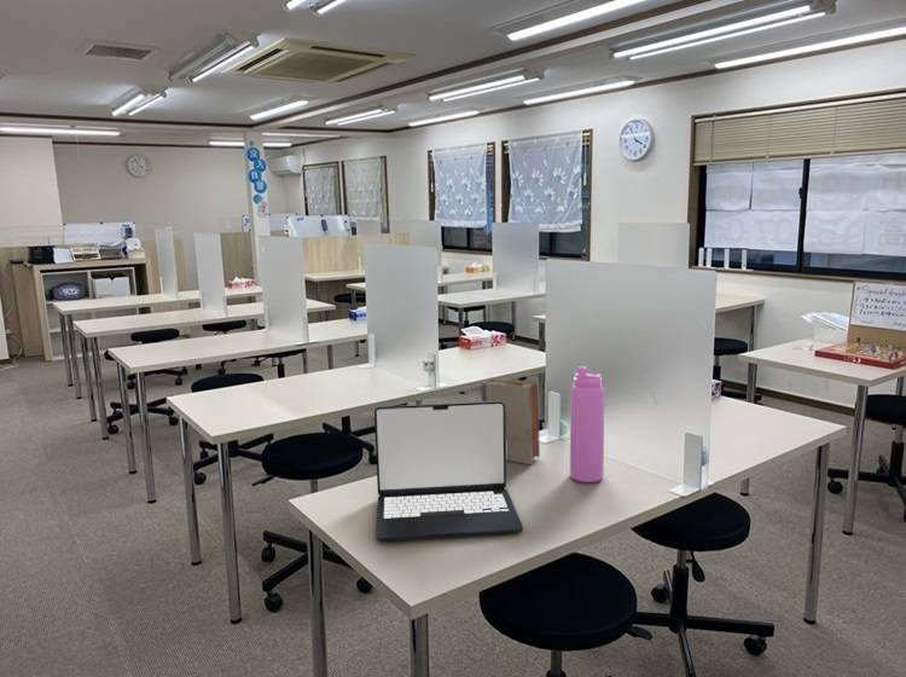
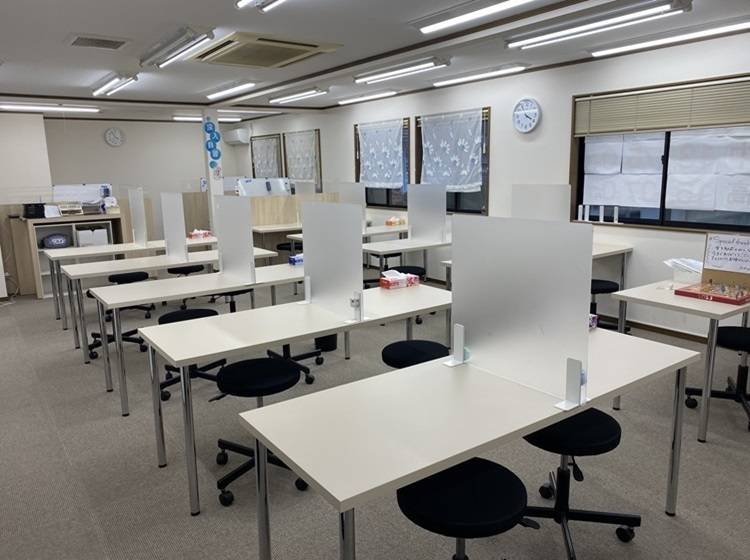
- laptop (445, 467)
- water bottle (587, 422)
- book (510, 418)
